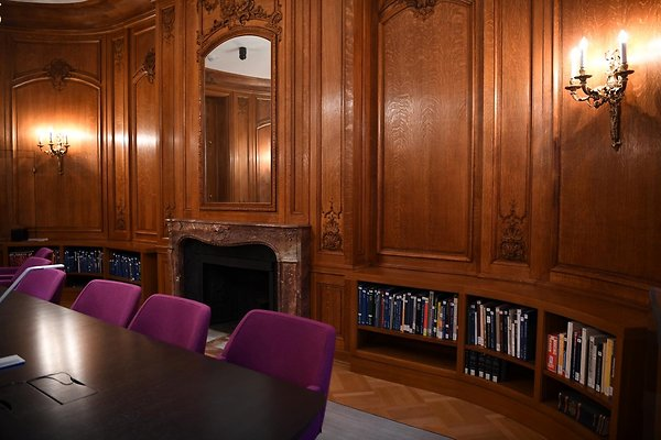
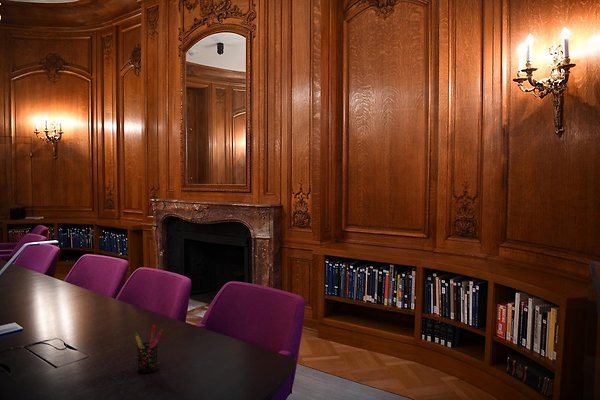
+ pen holder (146, 347)
